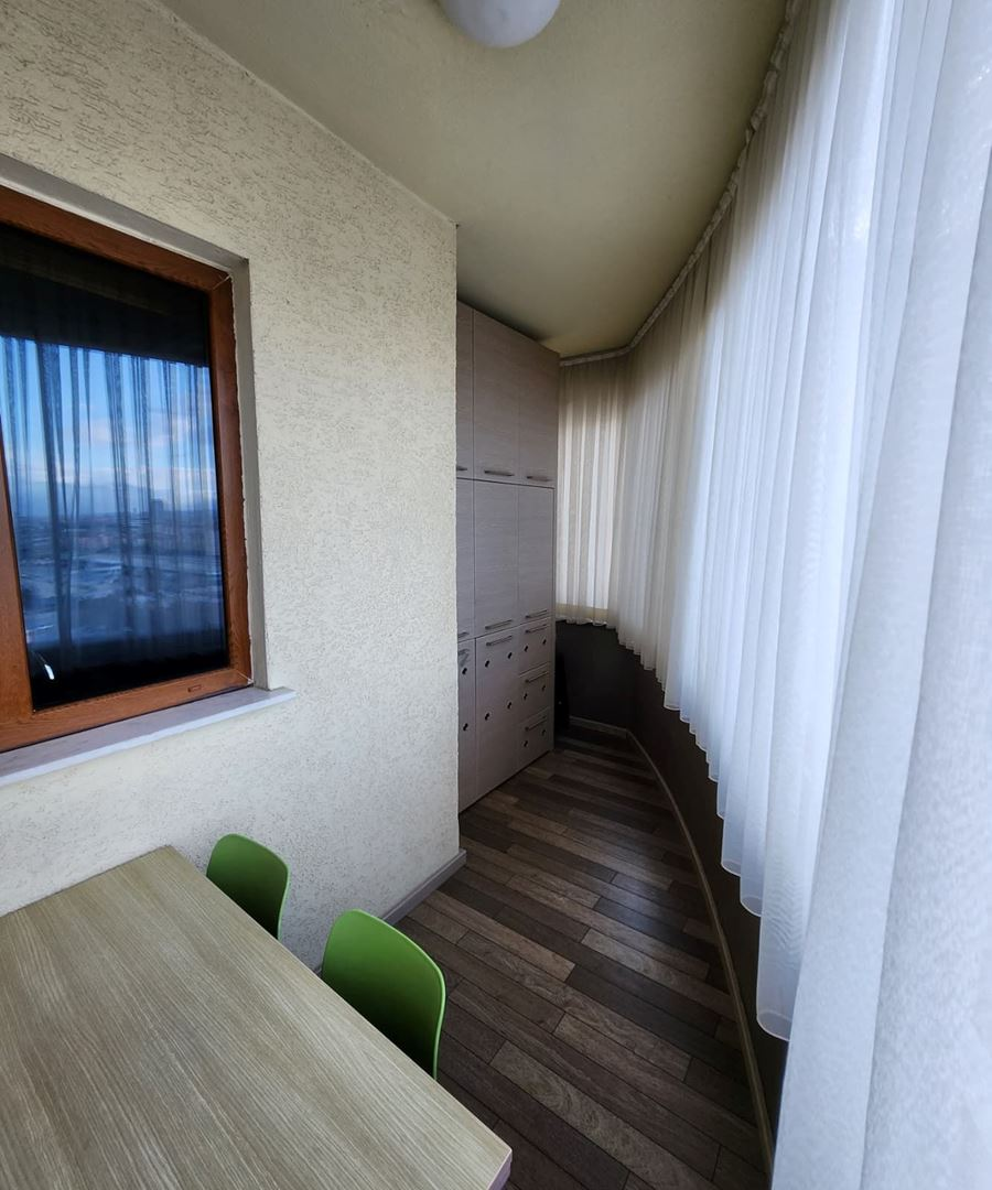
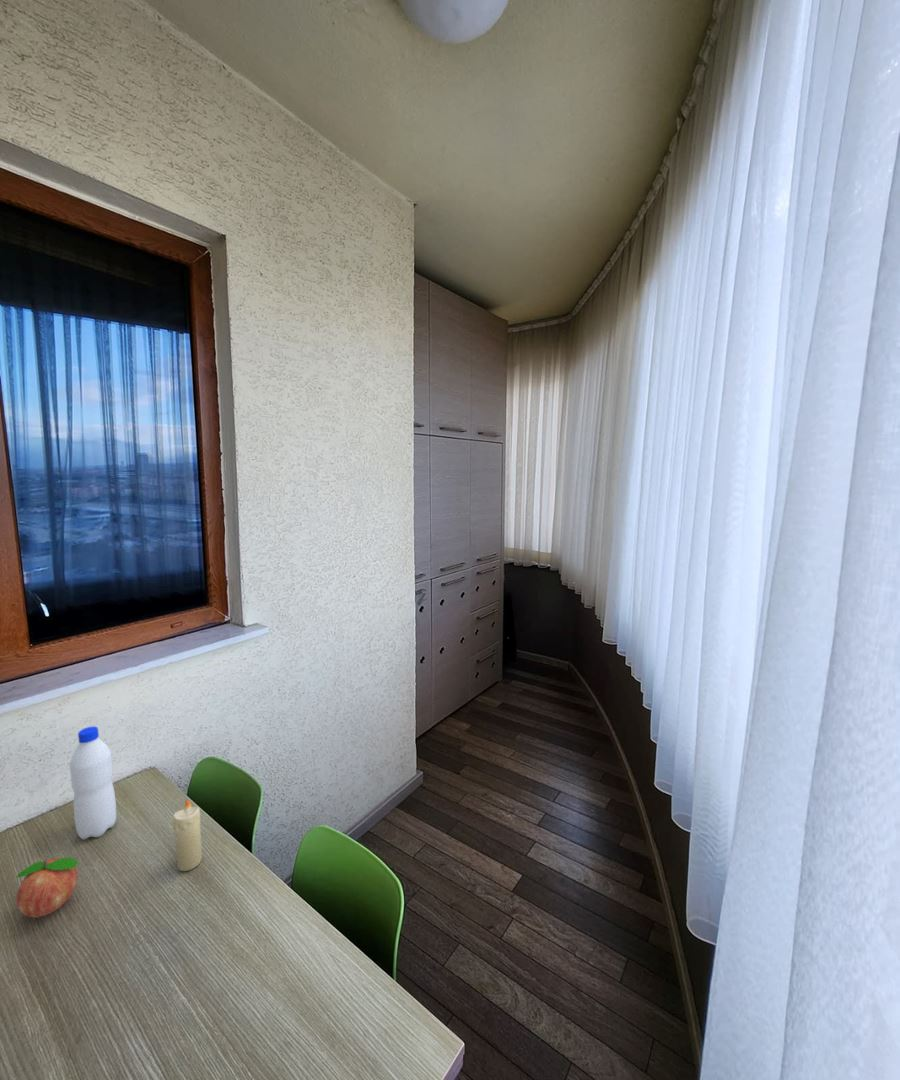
+ fruit (46, 883)
+ water bottle (92, 780)
+ candle (187, 831)
